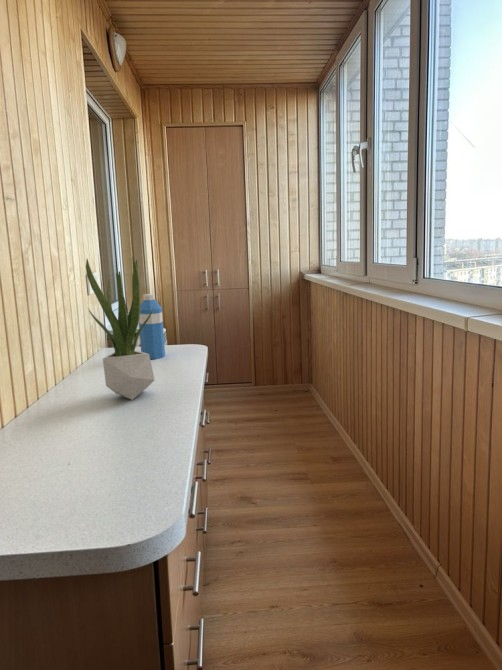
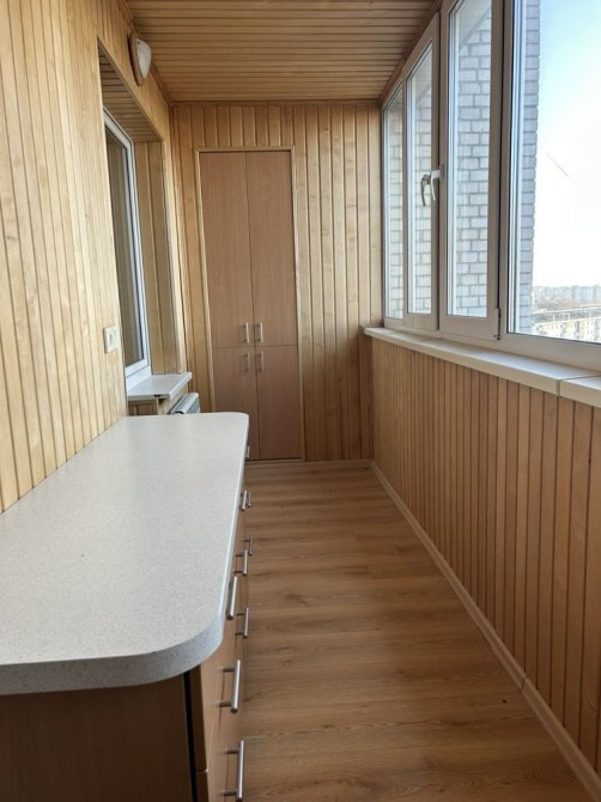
- water bottle (151, 326)
- potted plant (125, 328)
